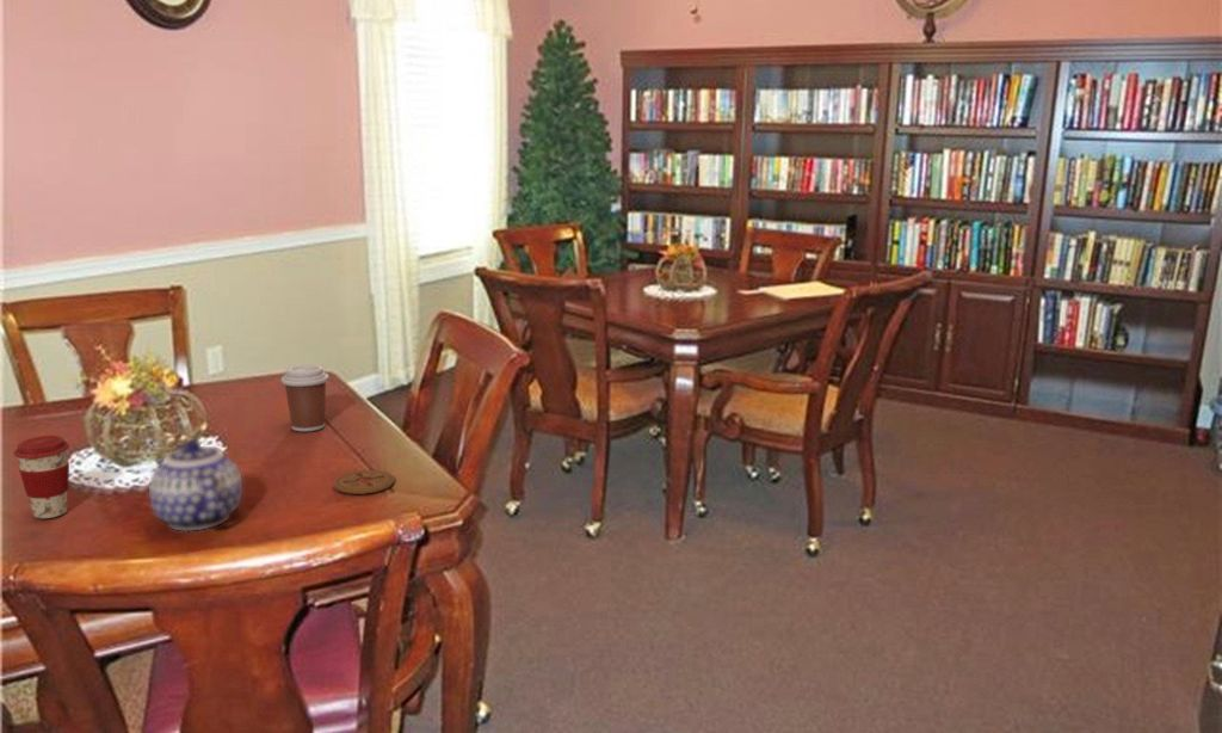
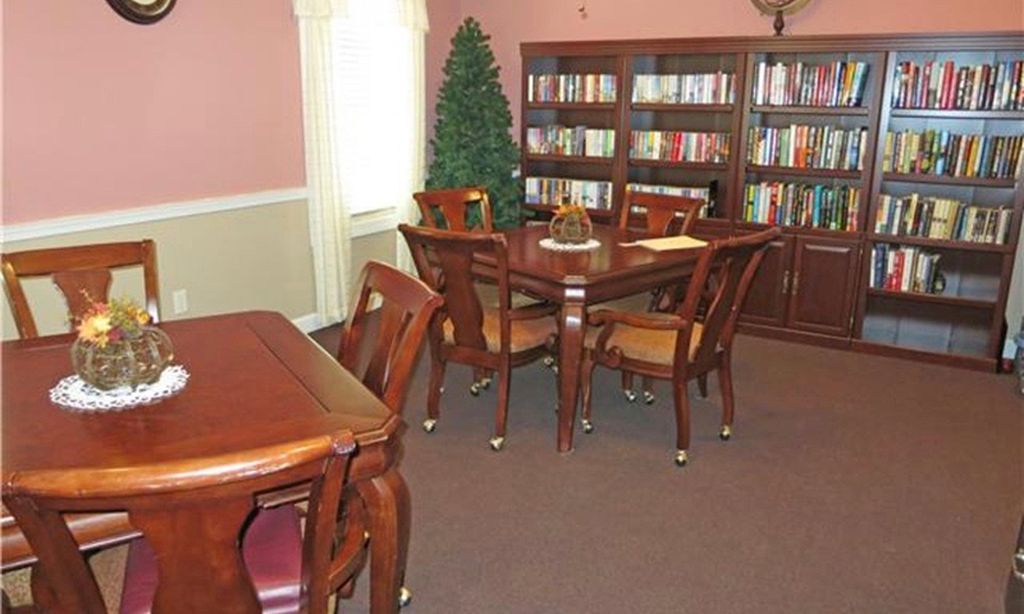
- coffee cup (306, 398)
- coaster (364, 481)
- teapot (196, 480)
- coffee cup (45, 478)
